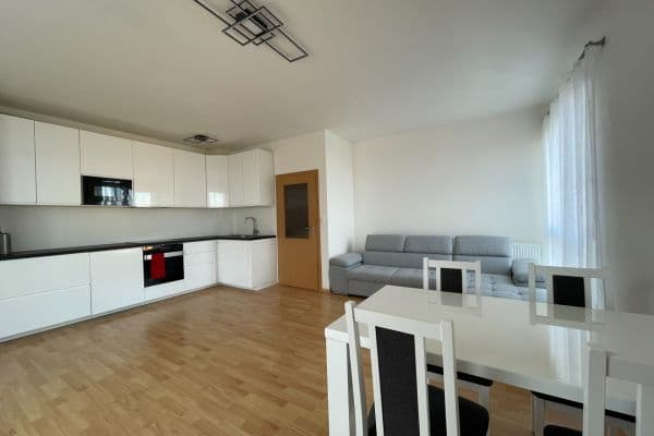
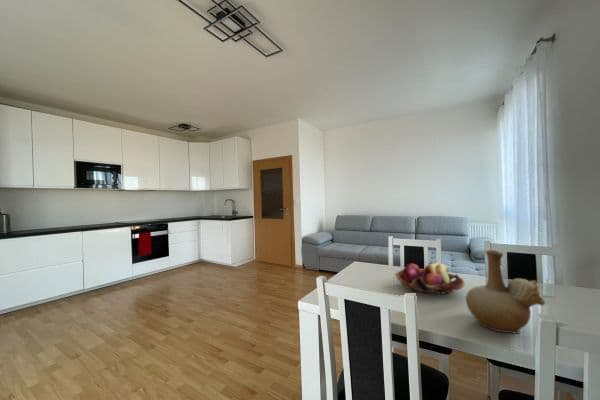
+ vase (501, 288)
+ fruit basket (429, 276)
